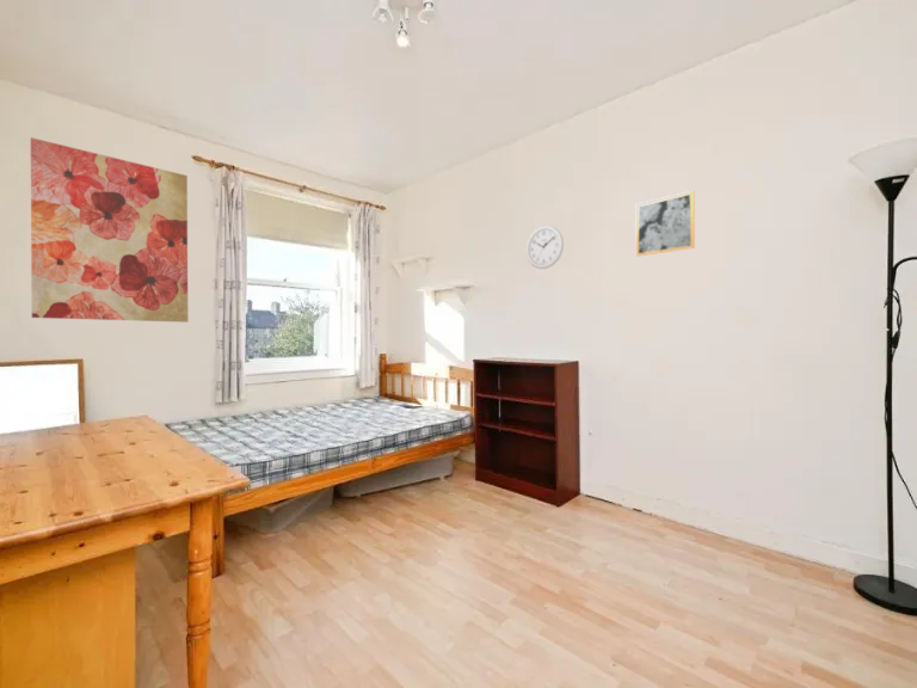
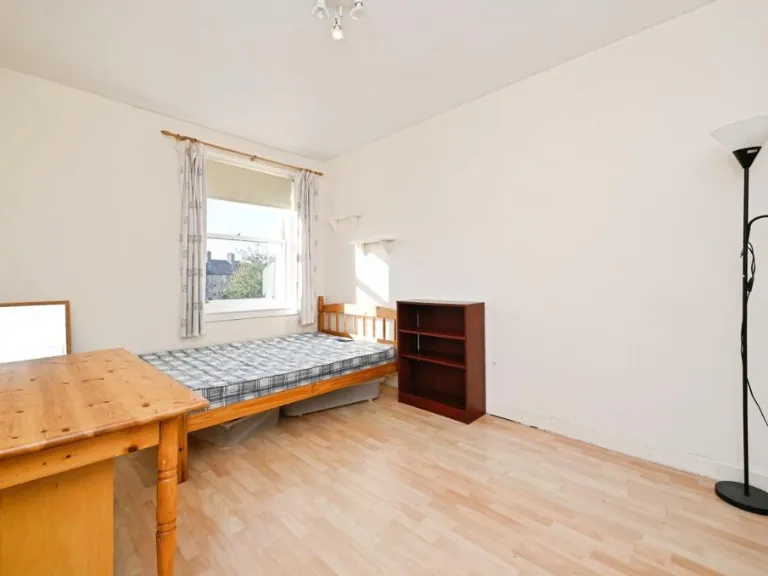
- wall clock (543, 246)
- wall art (117, 239)
- wall art (664, 225)
